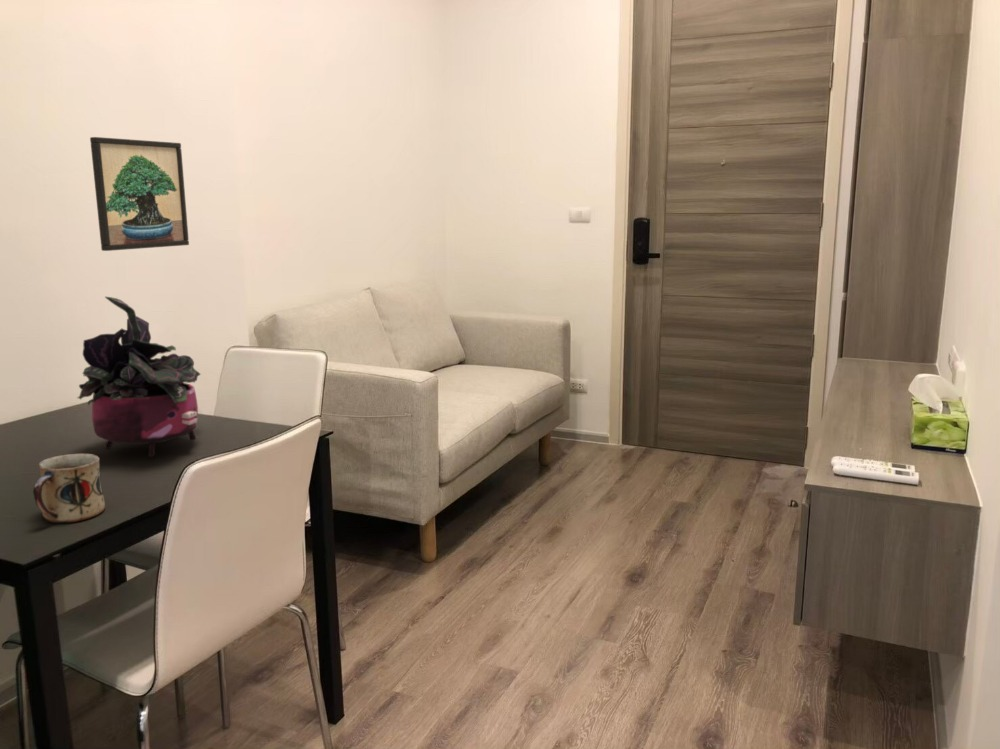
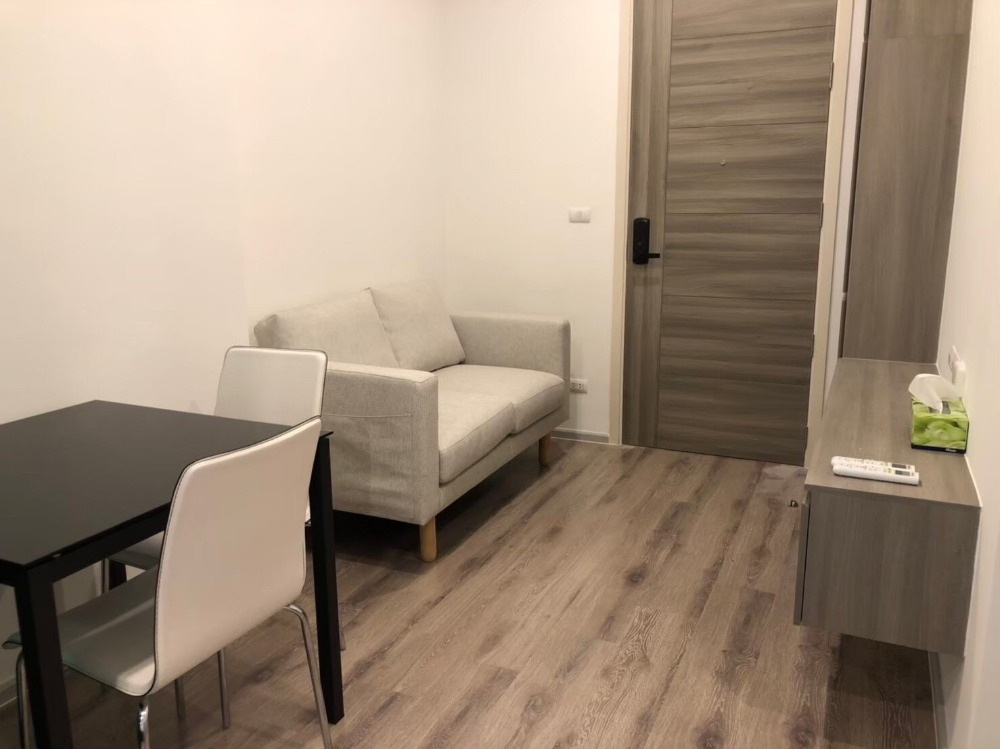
- mug (69, 488)
- potted plant (147, 373)
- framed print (142, 194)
